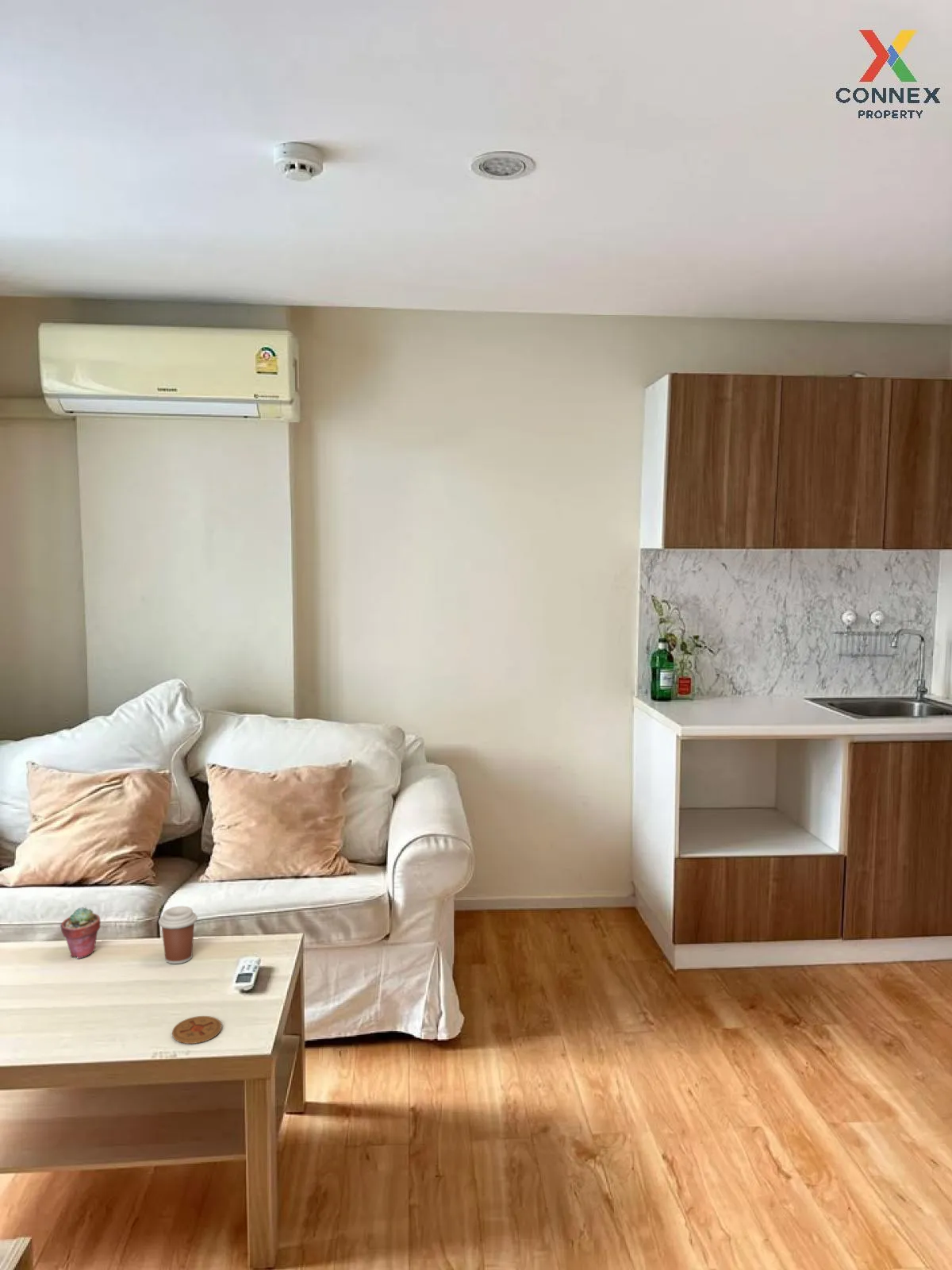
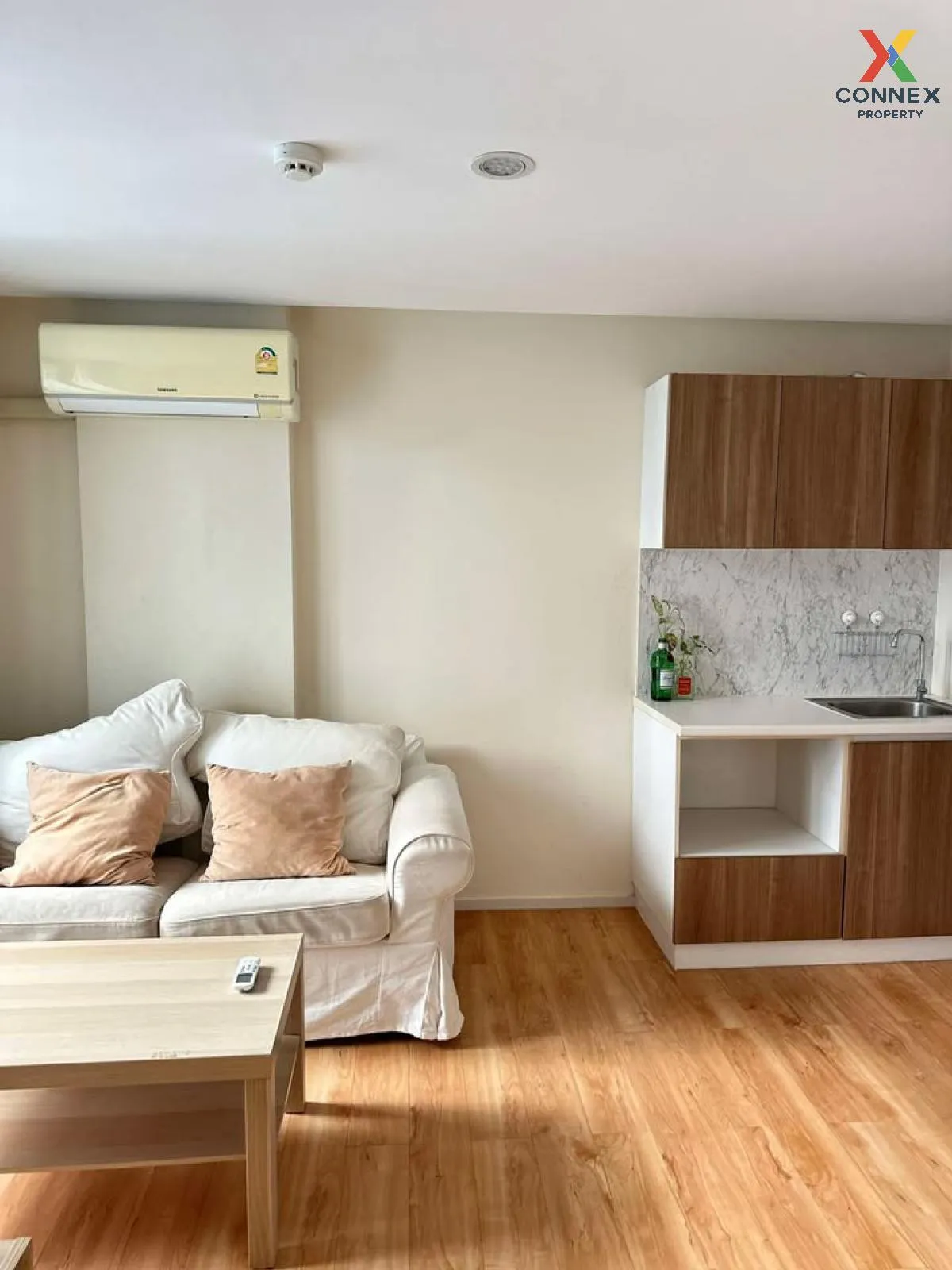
- potted succulent (81, 929)
- coaster (197, 1029)
- coffee cup (178, 934)
